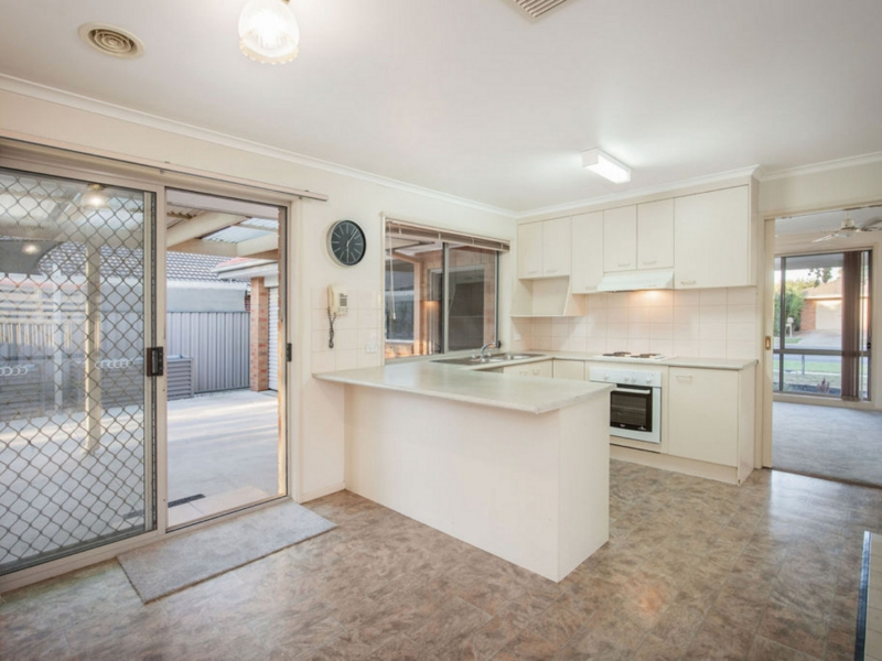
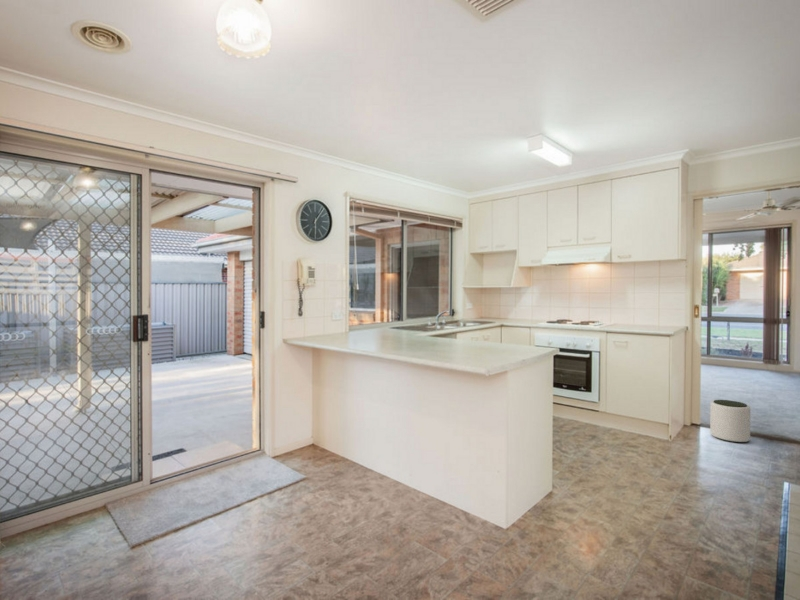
+ plant pot (729, 420)
